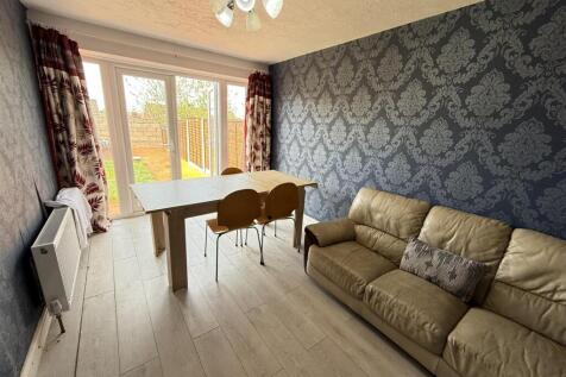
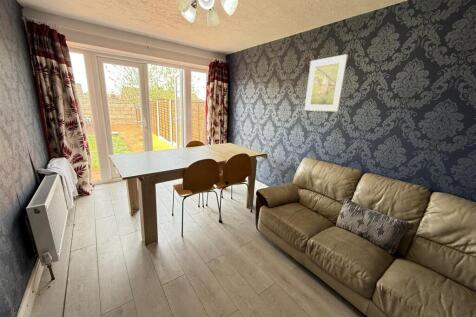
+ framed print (324, 85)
